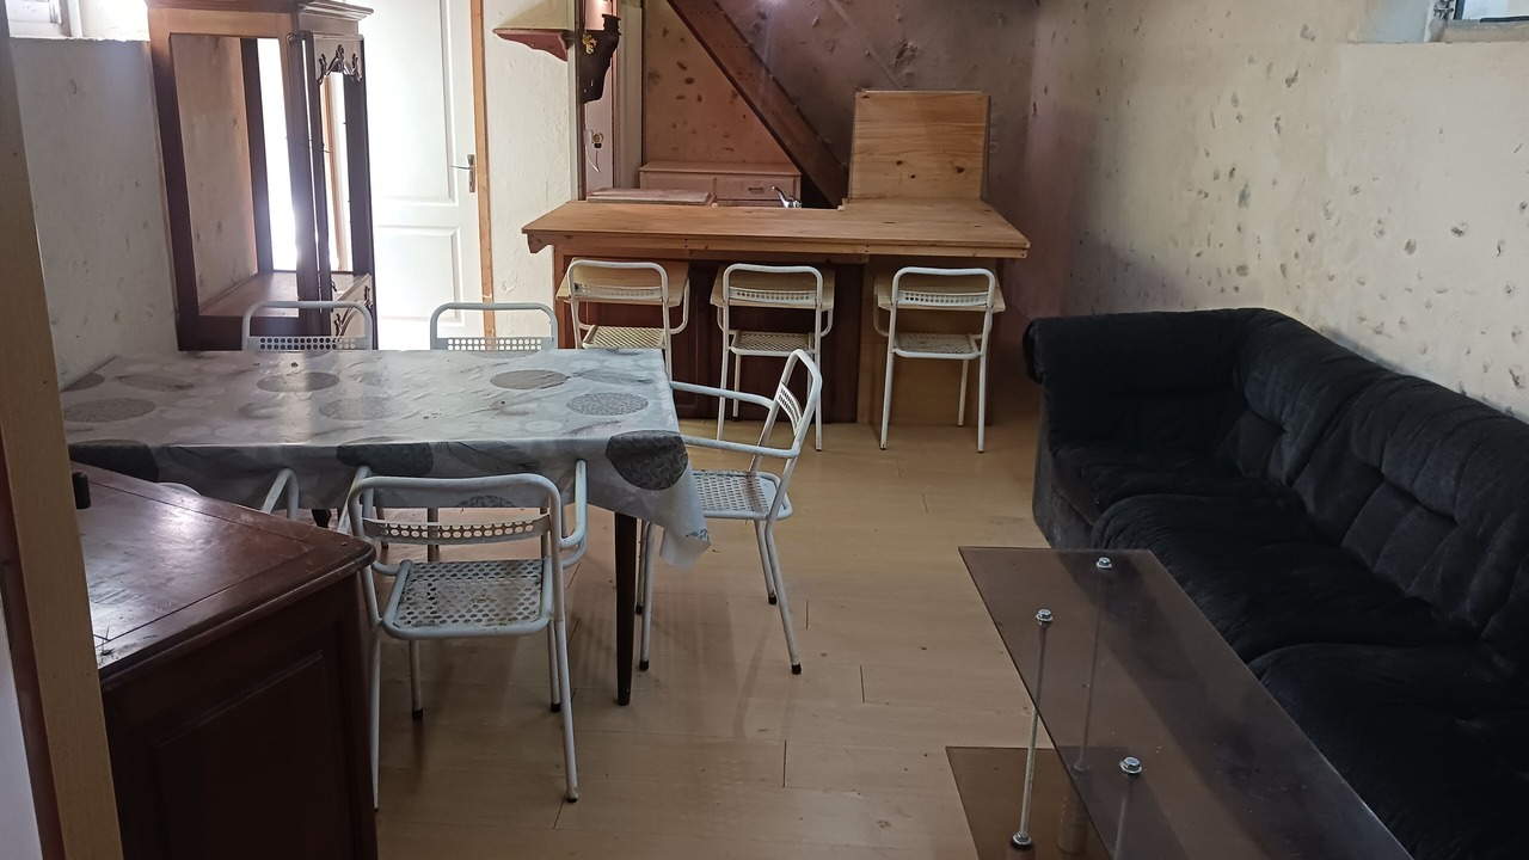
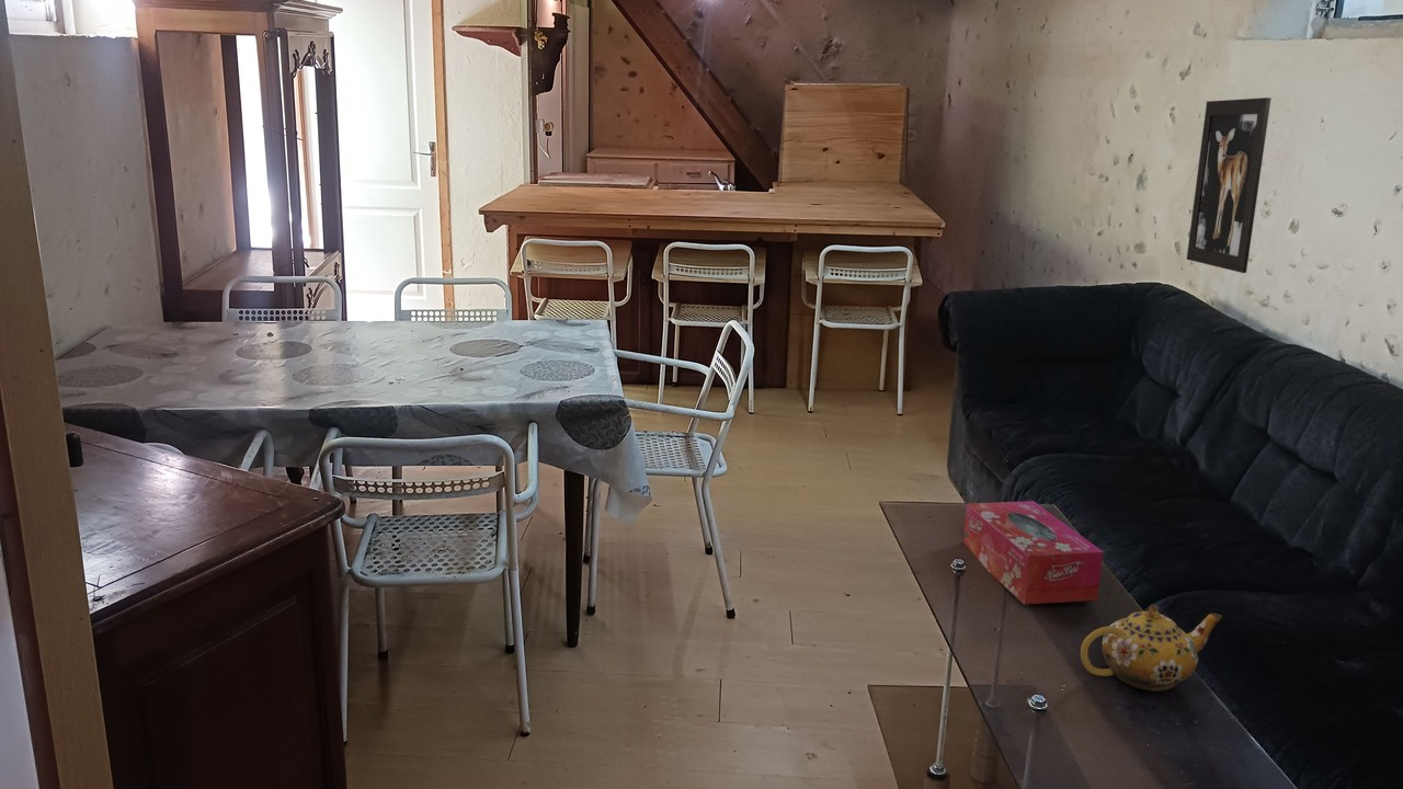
+ tissue box (1028, 549)
+ teapot (1151, 641)
+ wall art (1225, 184)
